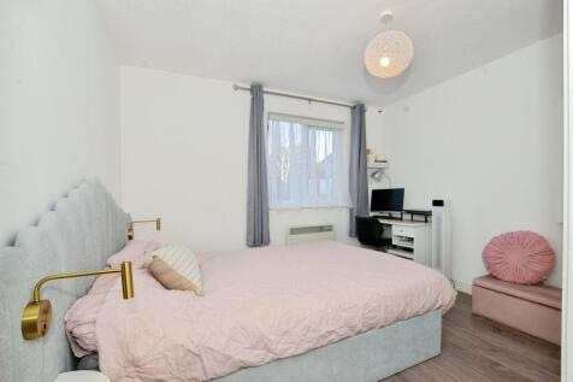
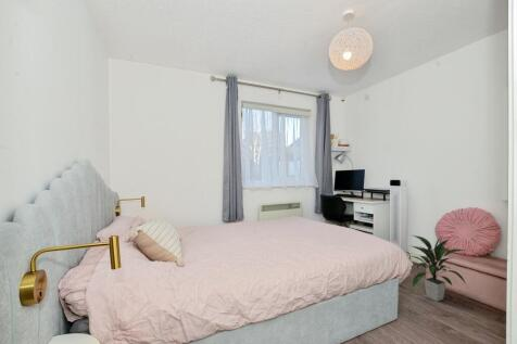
+ indoor plant (432, 265)
